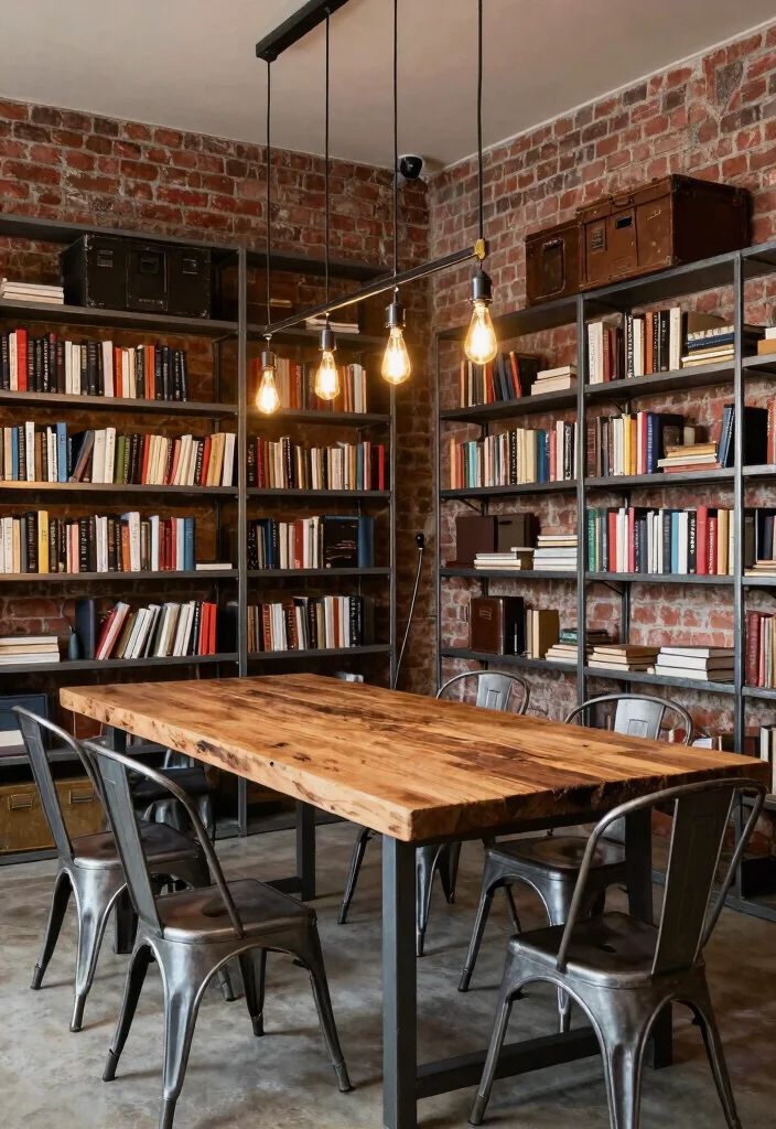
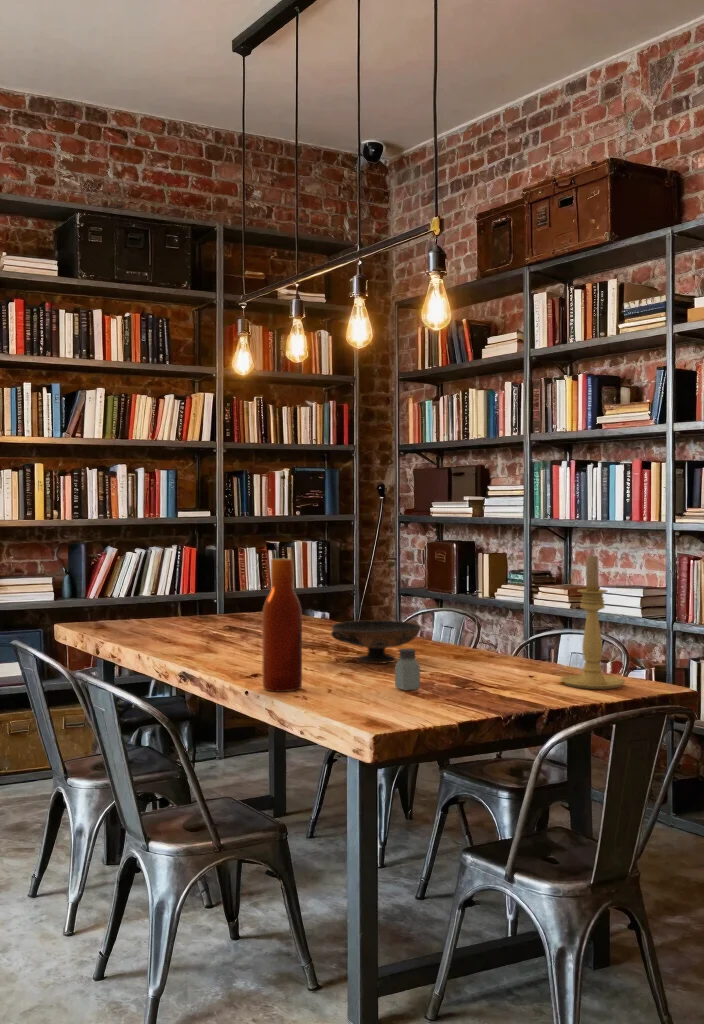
+ decorative bowl (376, 642)
+ saltshaker (407, 669)
+ beer bottle (282, 623)
+ candle holder (592, 618)
